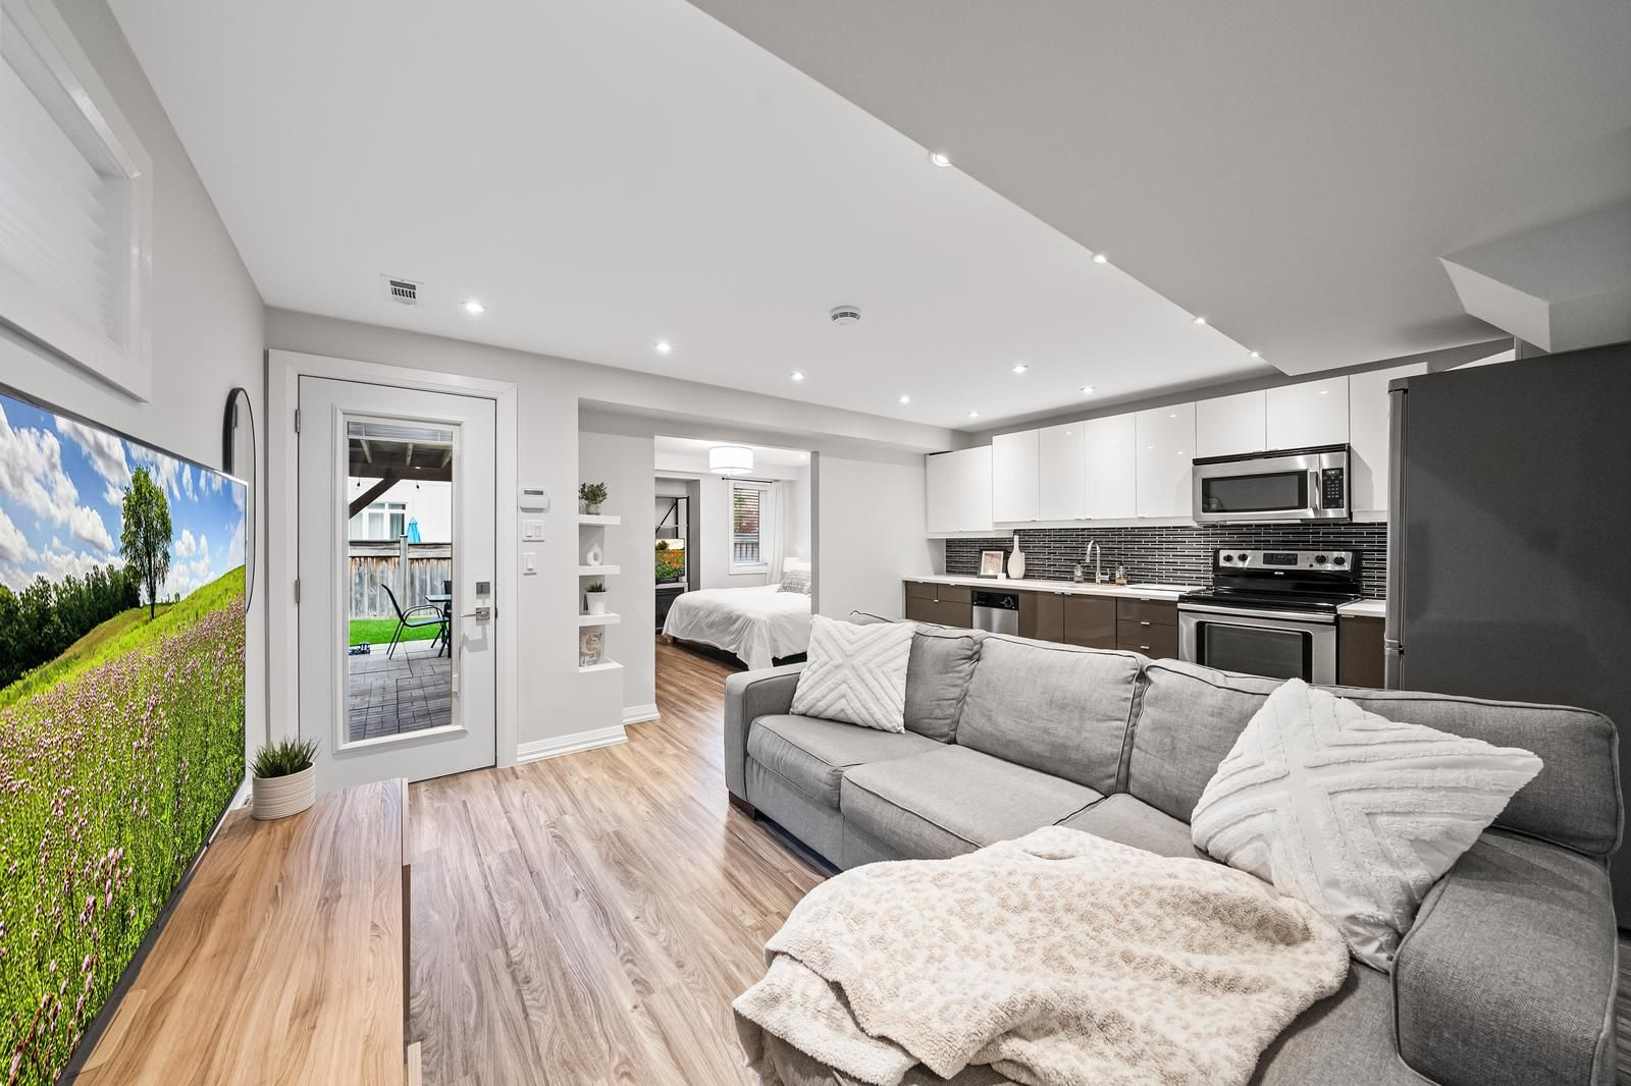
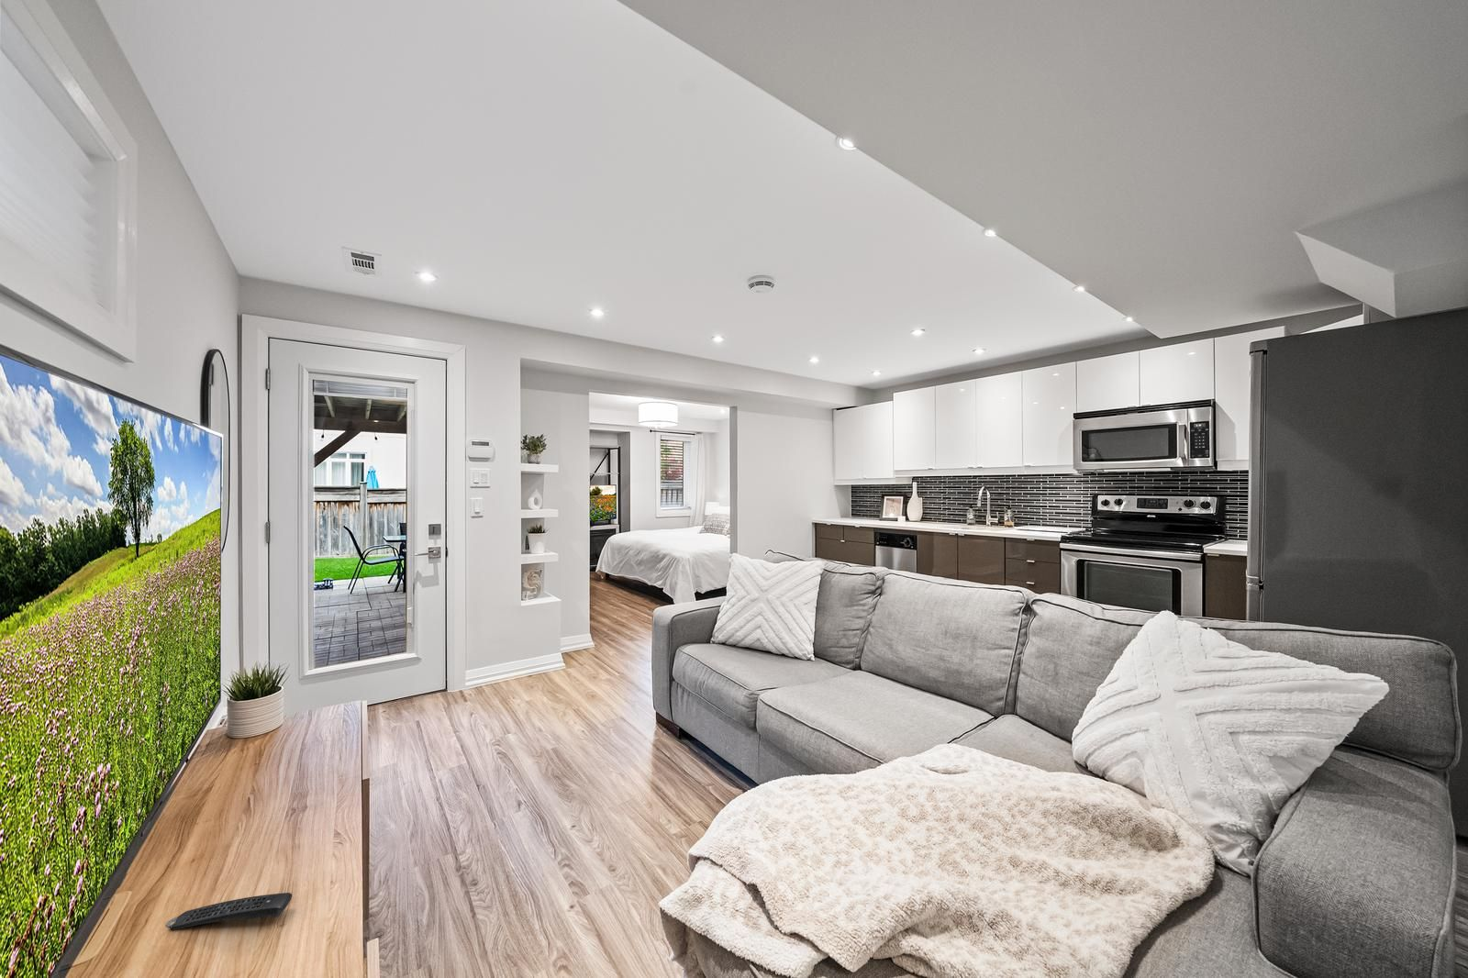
+ remote control (228, 911)
